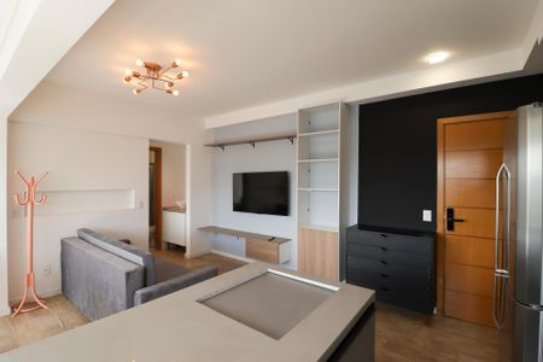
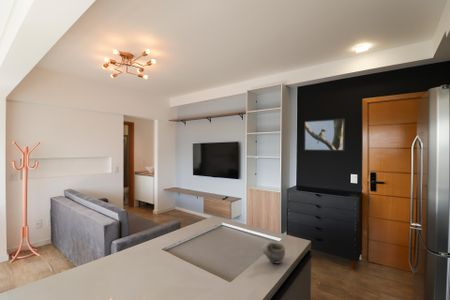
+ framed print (323, 135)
+ cup (272, 251)
